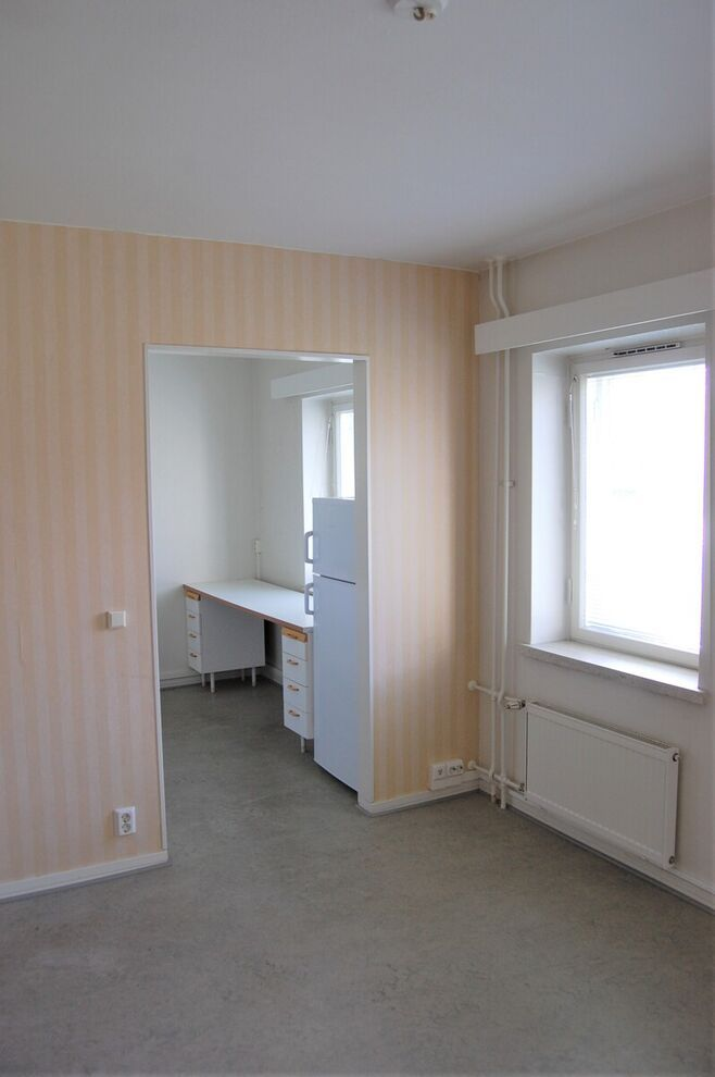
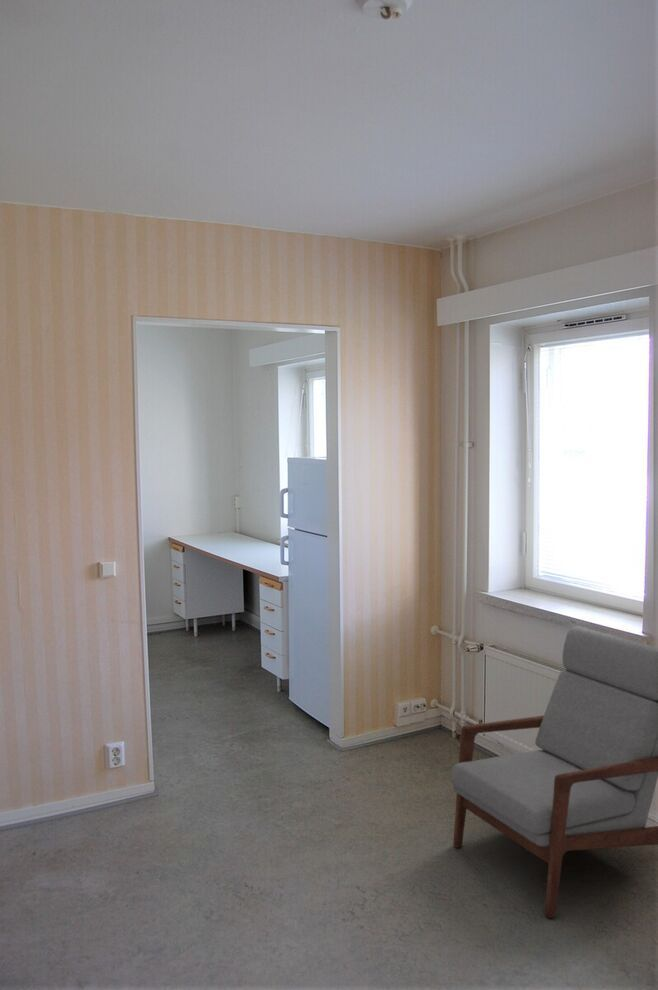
+ armchair (564, 751)
